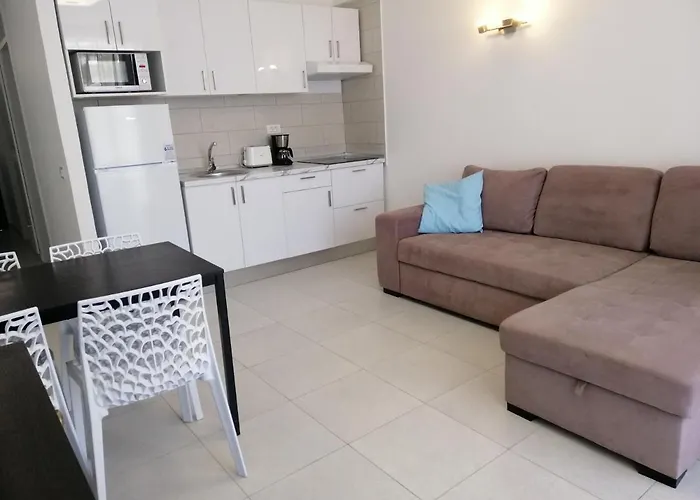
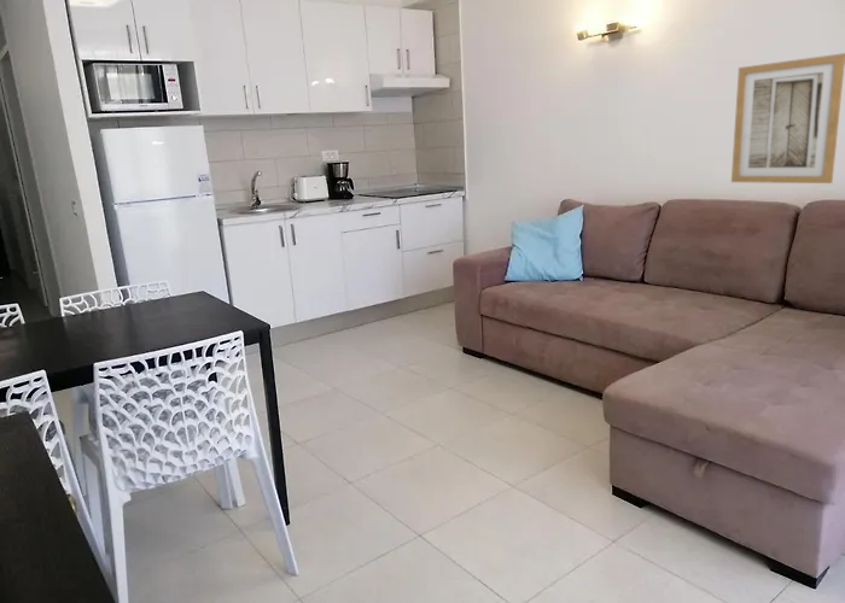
+ wall art (783, 123)
